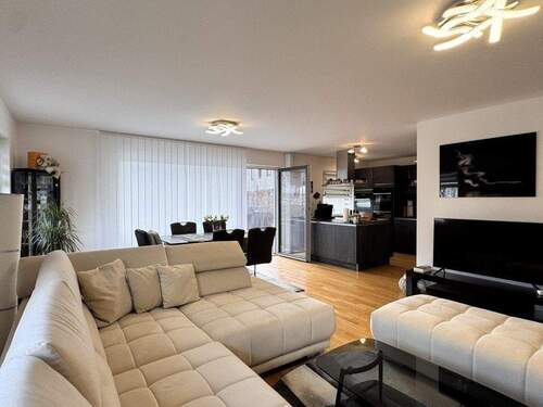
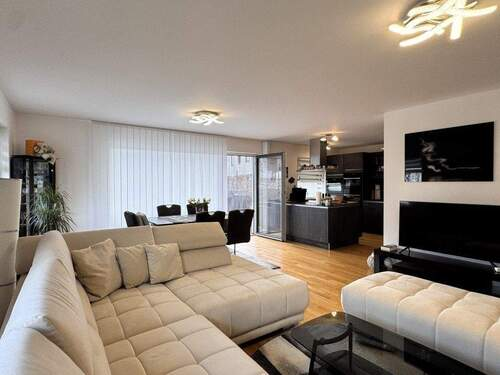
+ remote control (374, 344)
